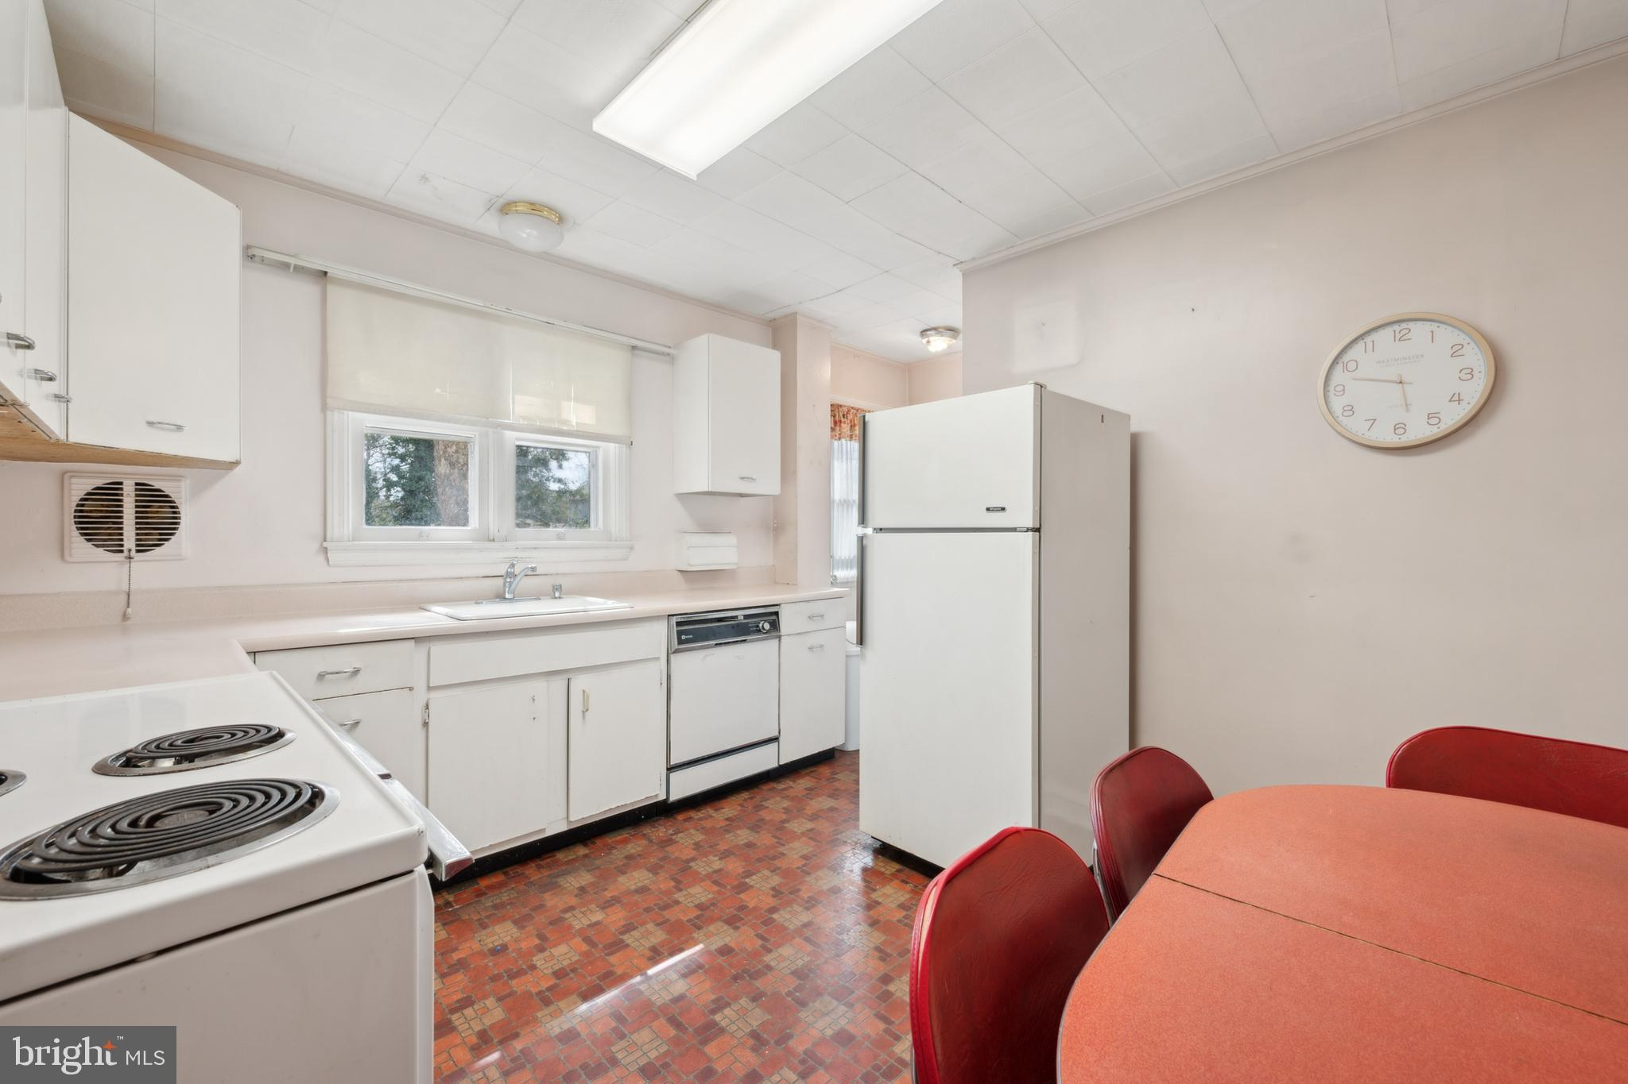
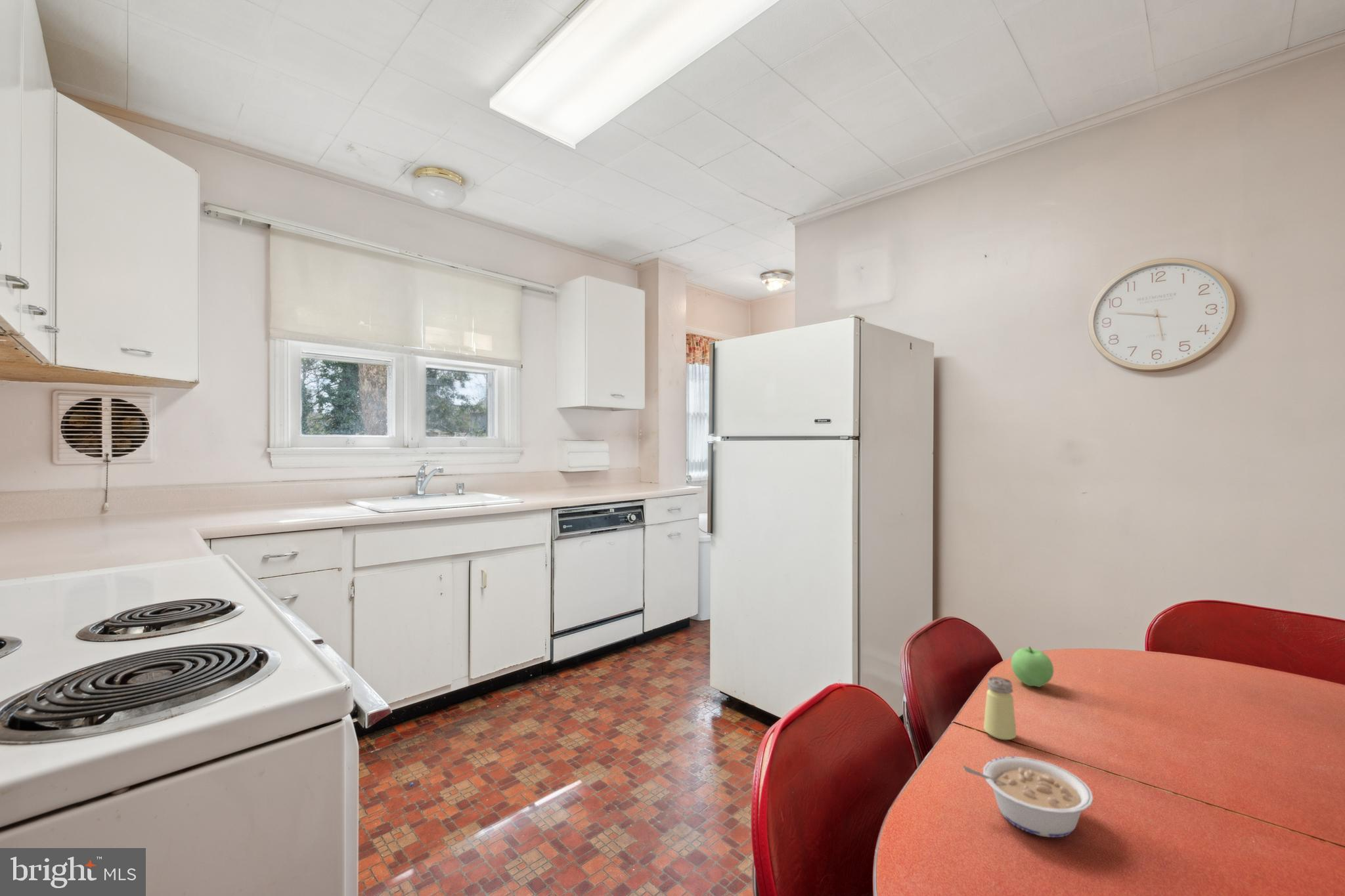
+ saltshaker (1000, 706)
+ legume (1033, 796)
+ apple (1032, 666)
